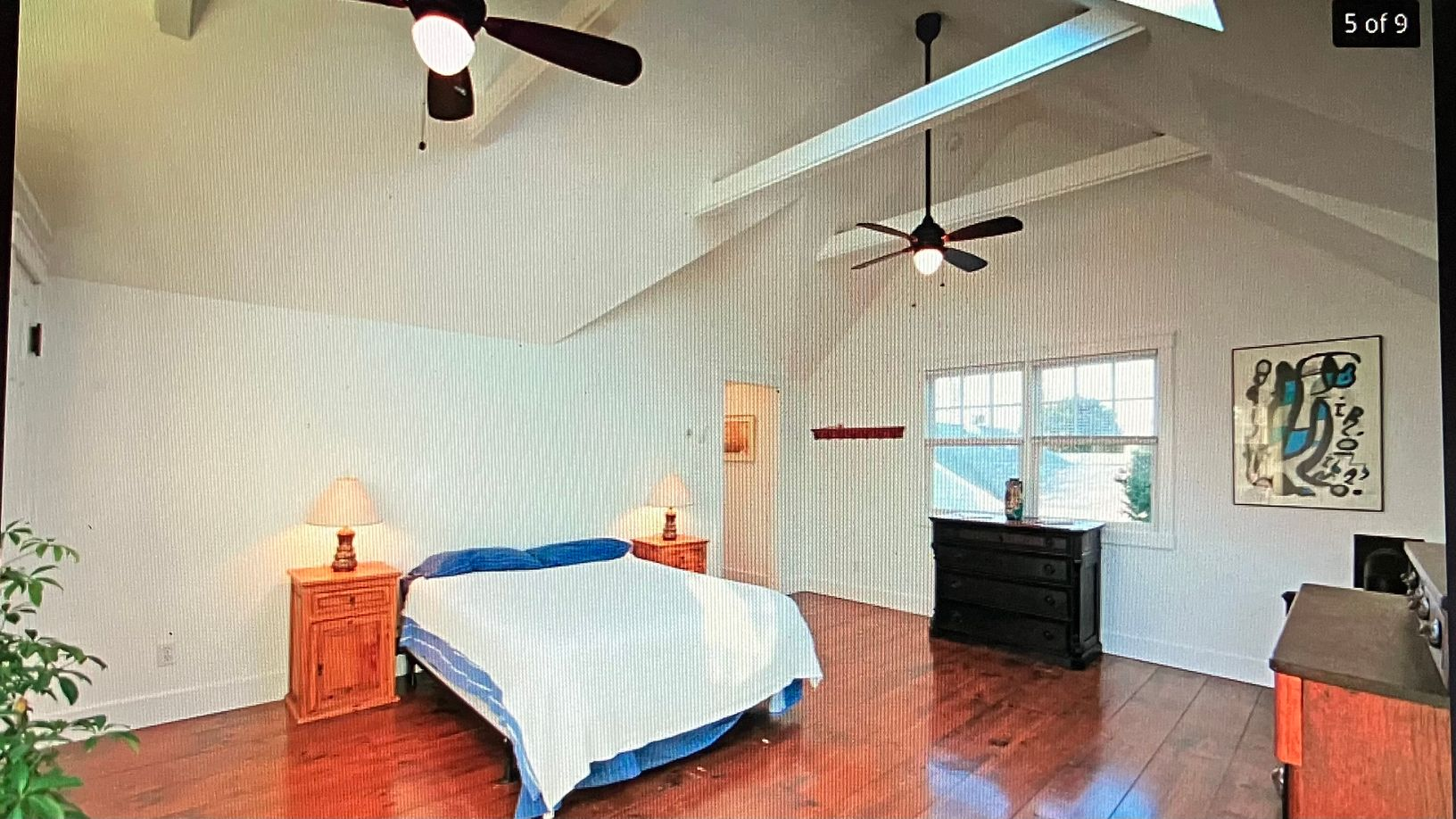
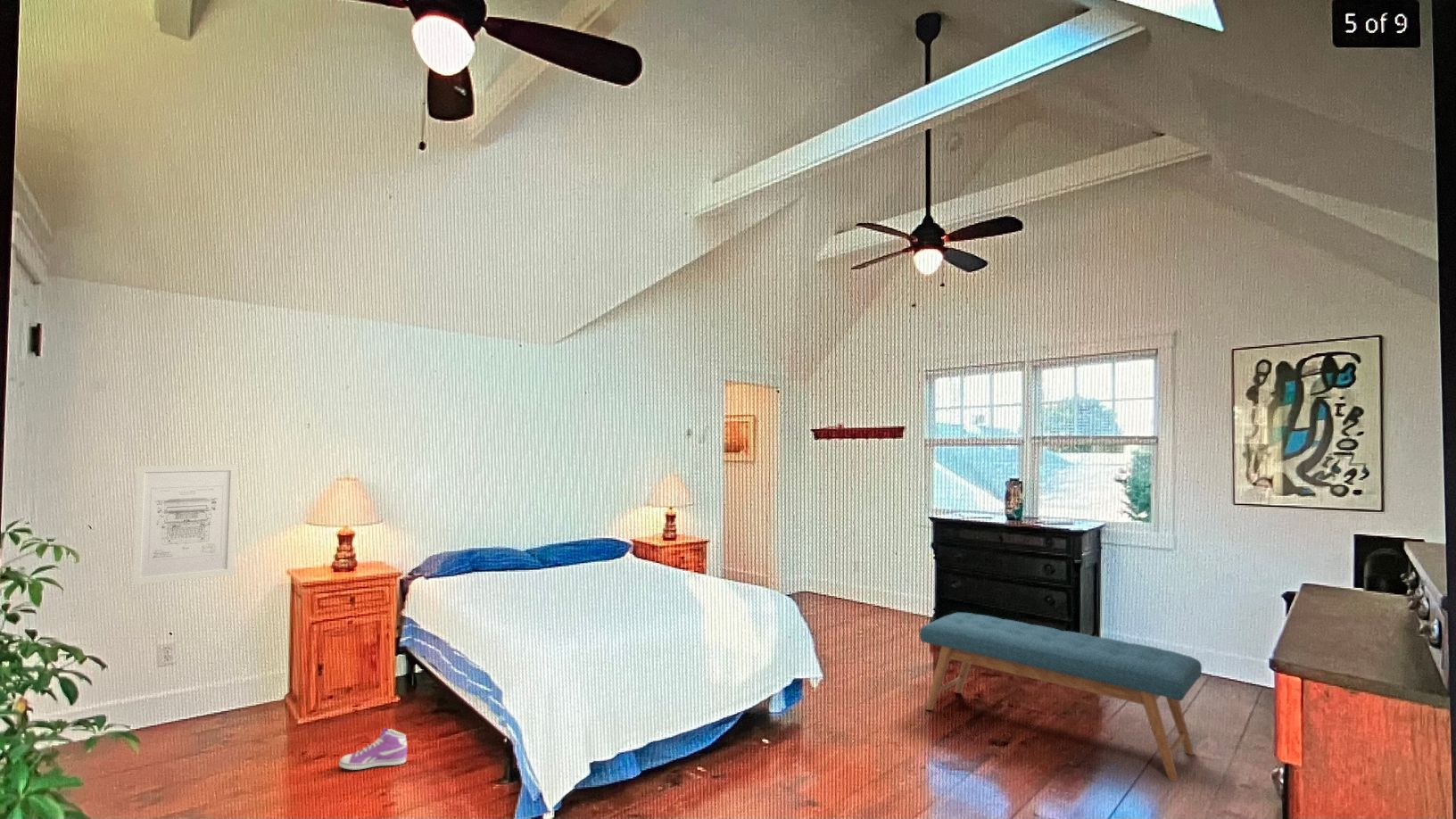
+ wall art (186, 522)
+ sneaker (374, 747)
+ bench (1050, 682)
